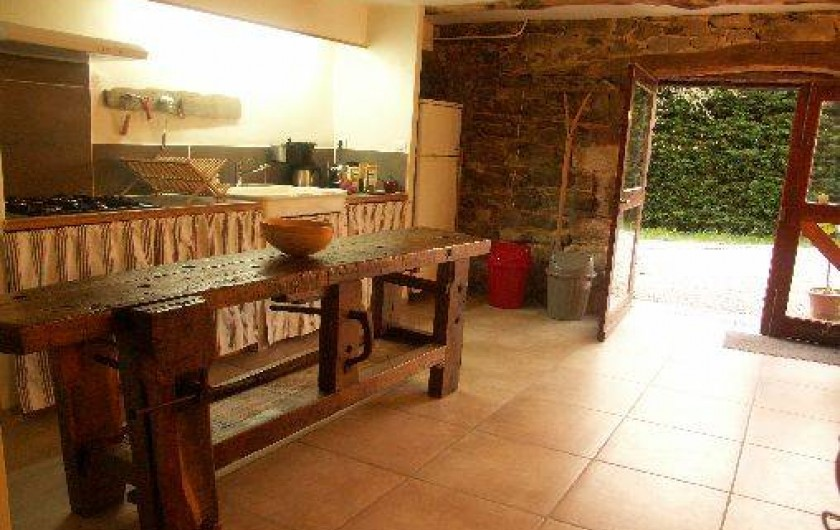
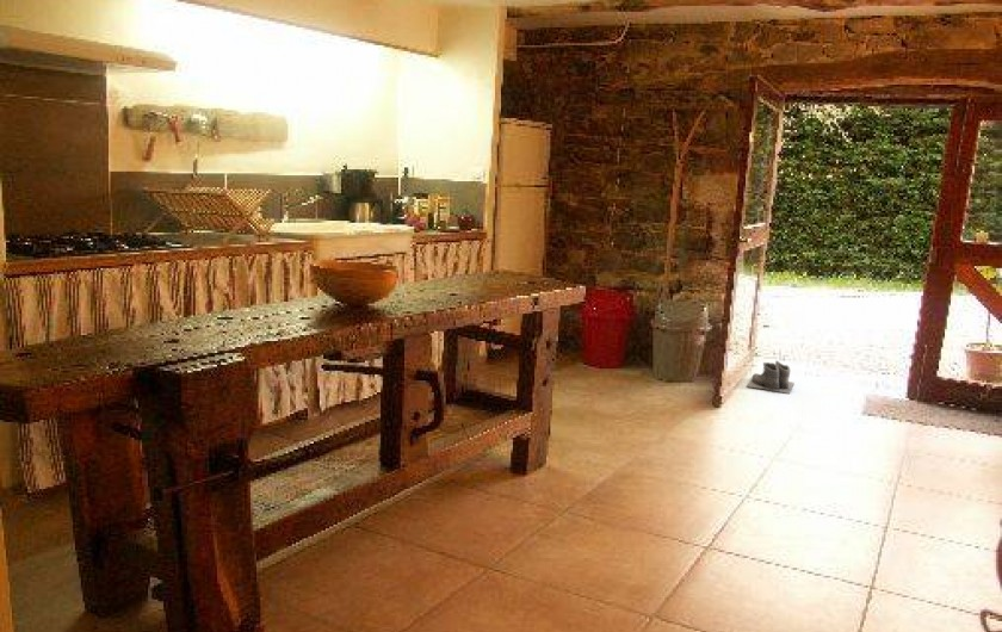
+ boots (772, 372)
